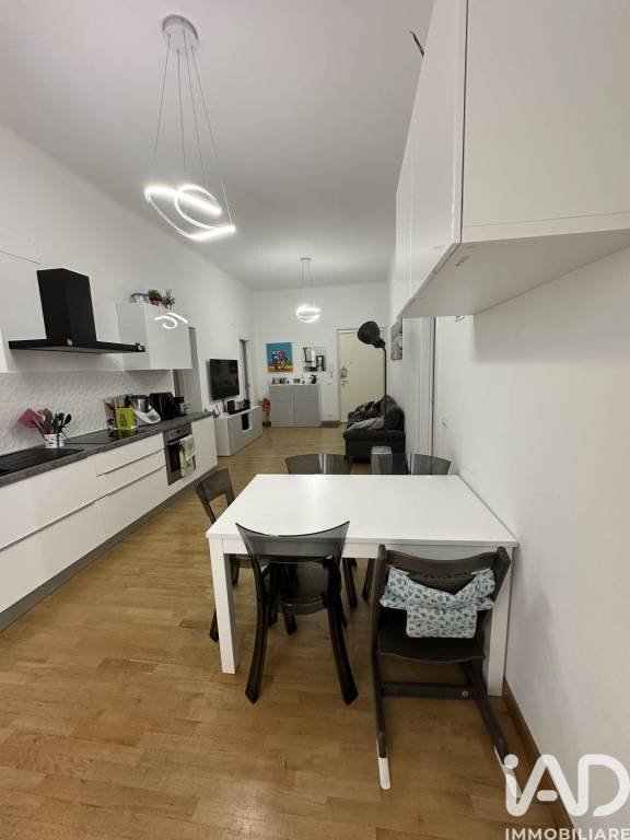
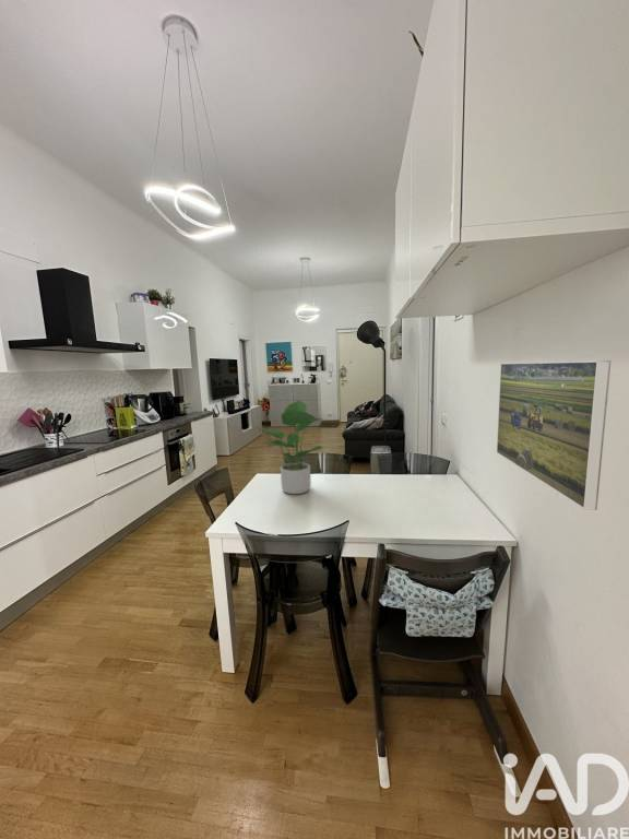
+ potted plant (289, 446)
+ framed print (537, 420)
